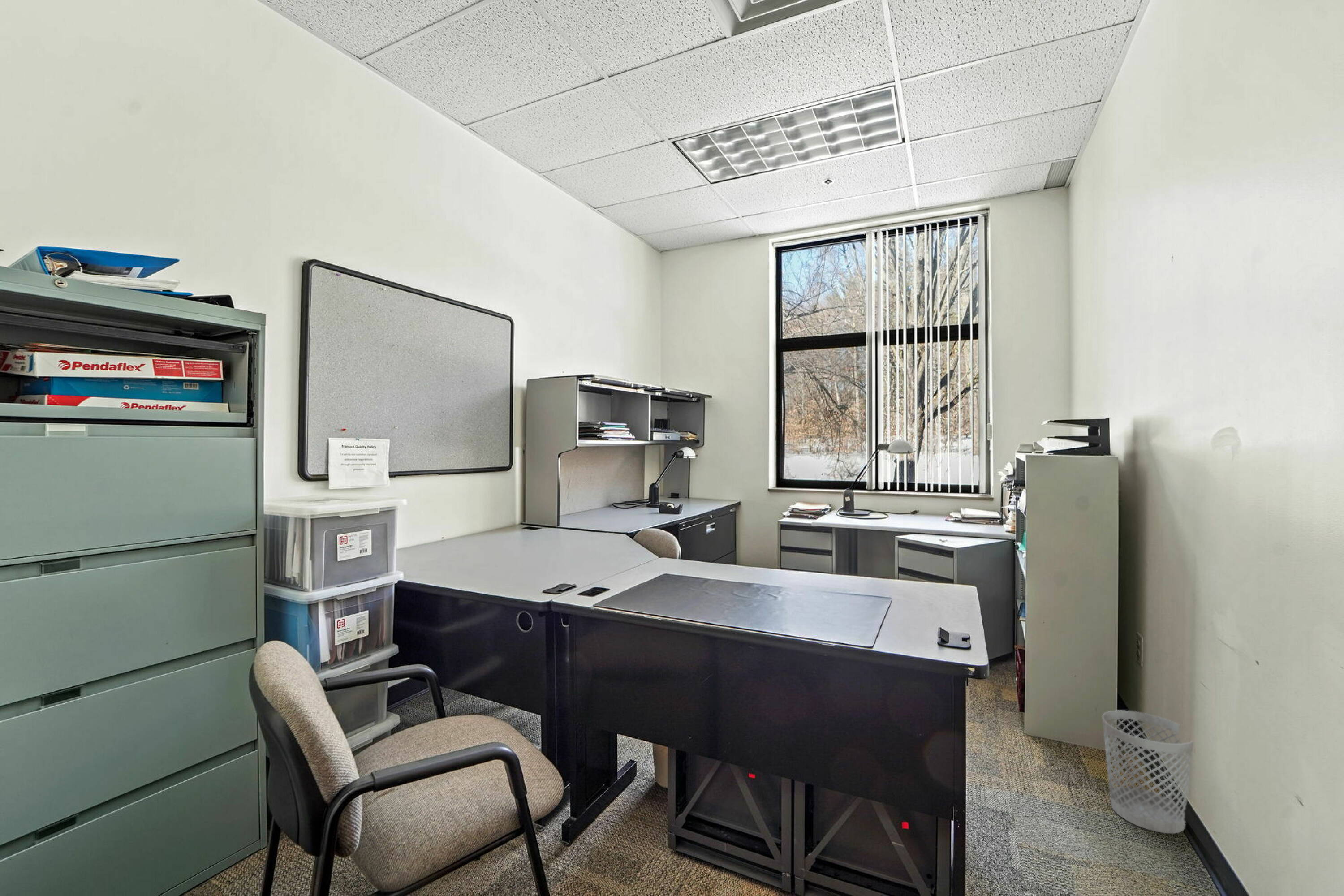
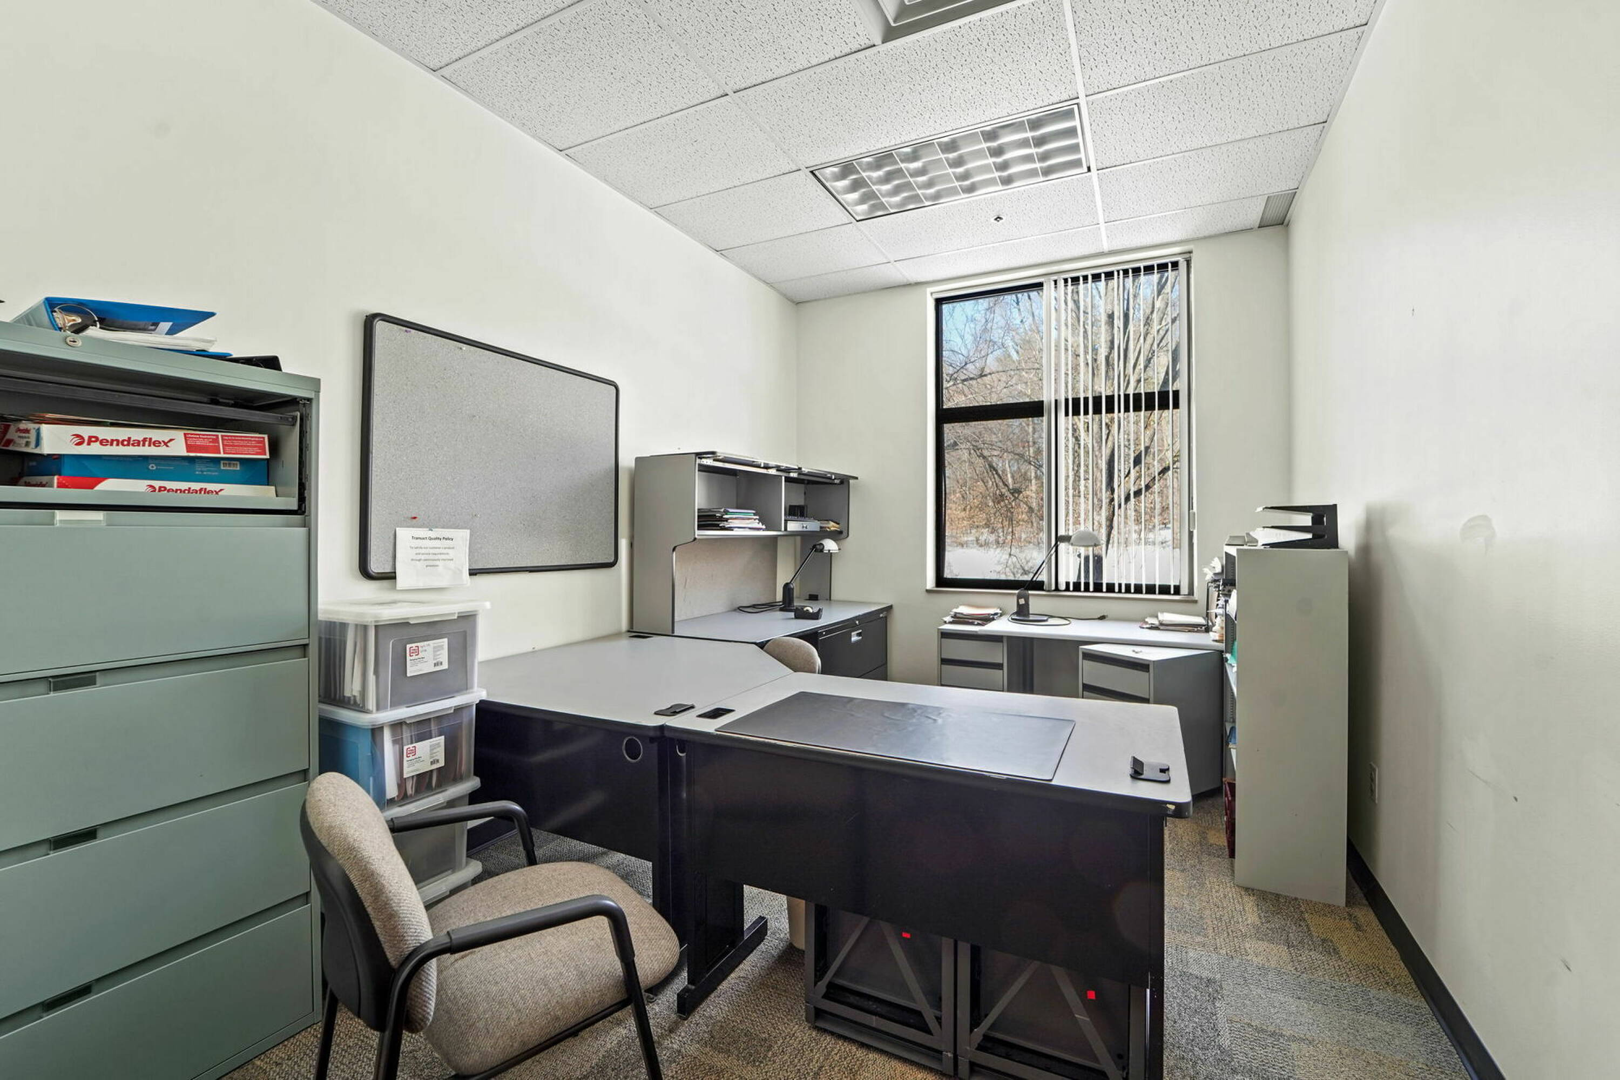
- wastebasket (1146, 771)
